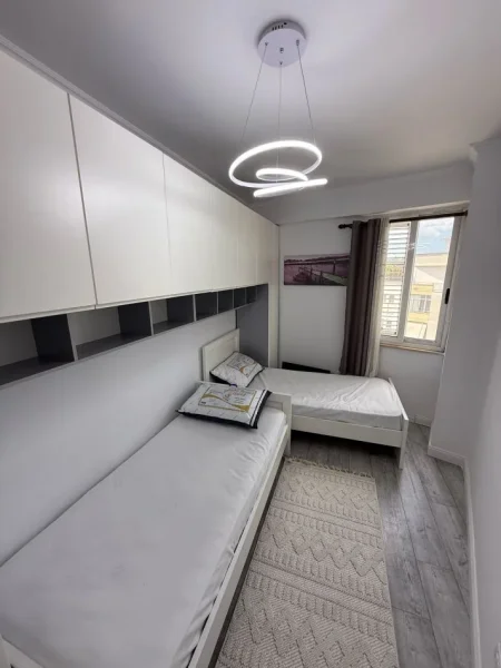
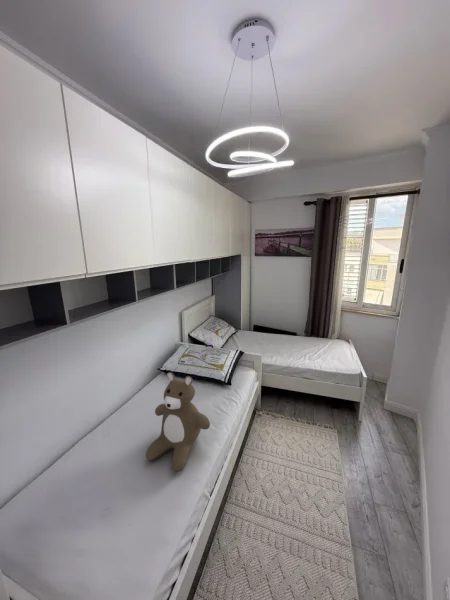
+ teddy bear (174, 415)
